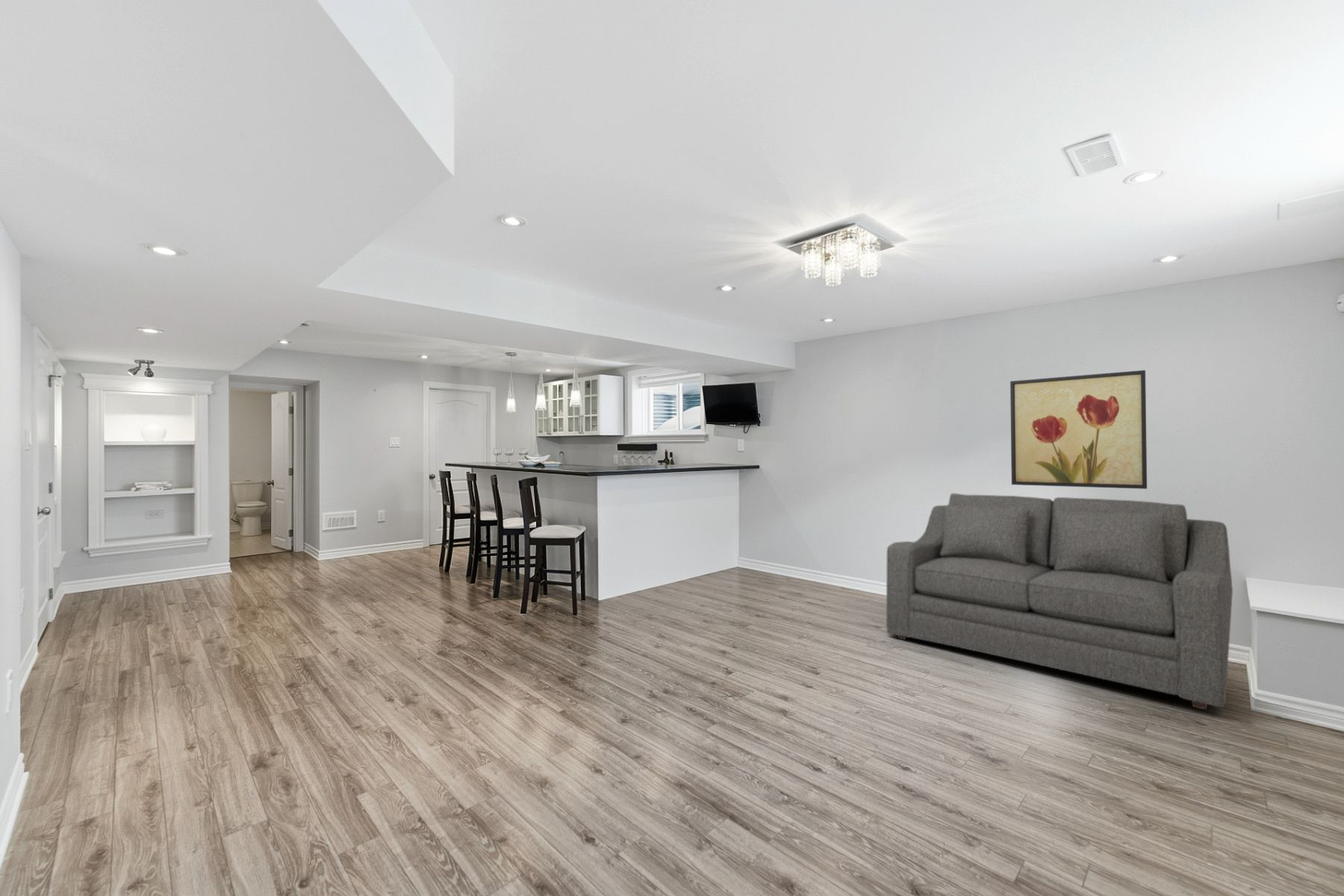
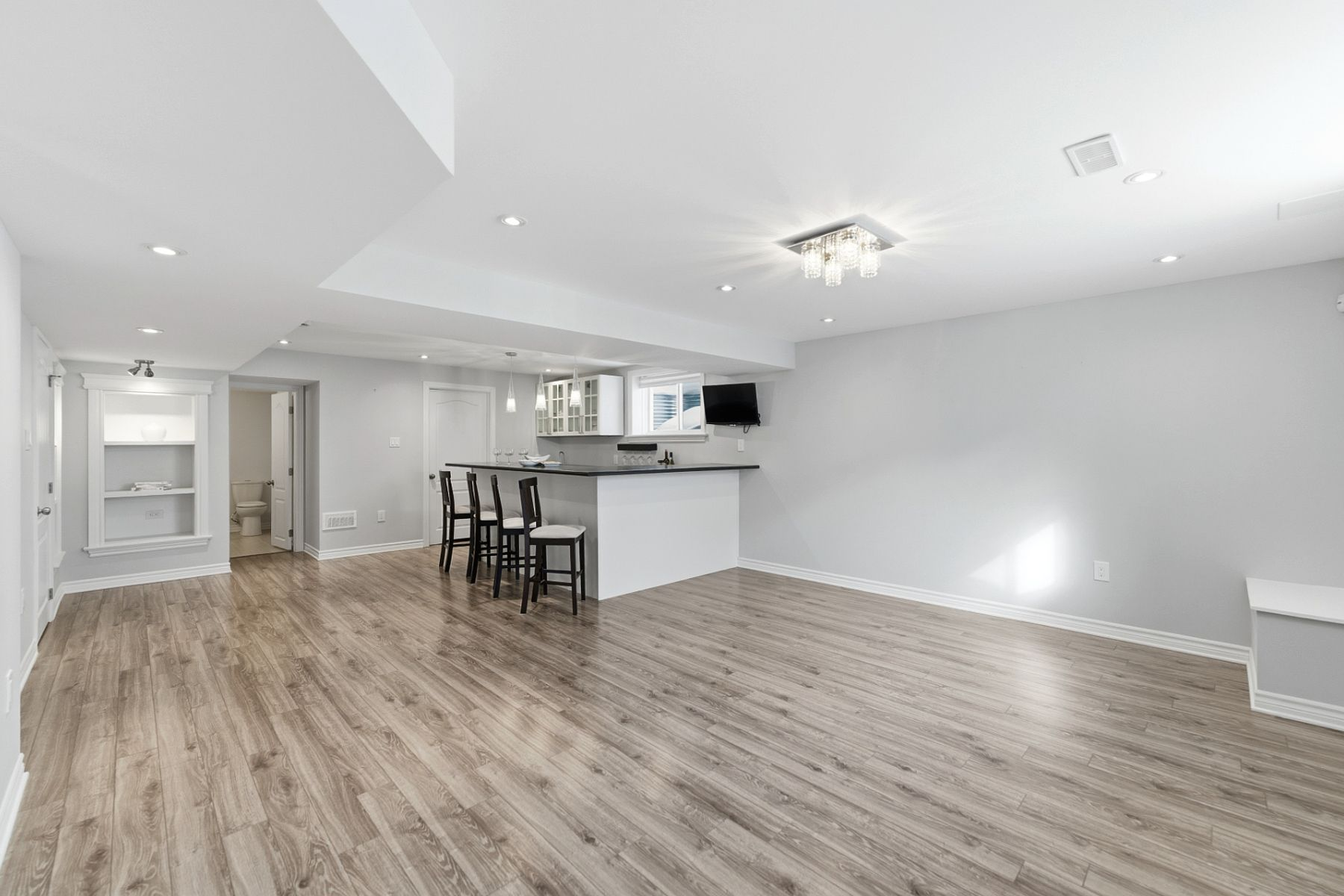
- wall art (1074, 431)
- sofa (1045, 573)
